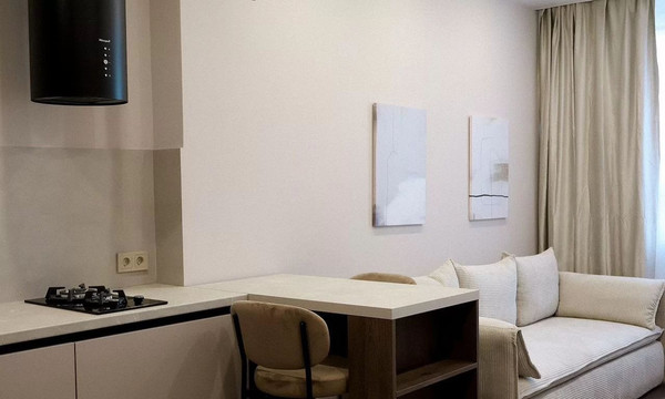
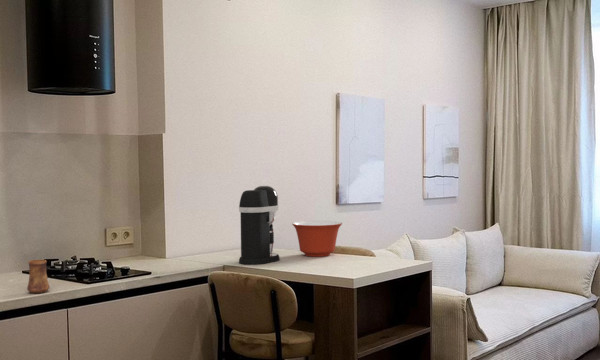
+ mixing bowl (317, 238)
+ coffee maker (259, 223)
+ cup (38, 276)
